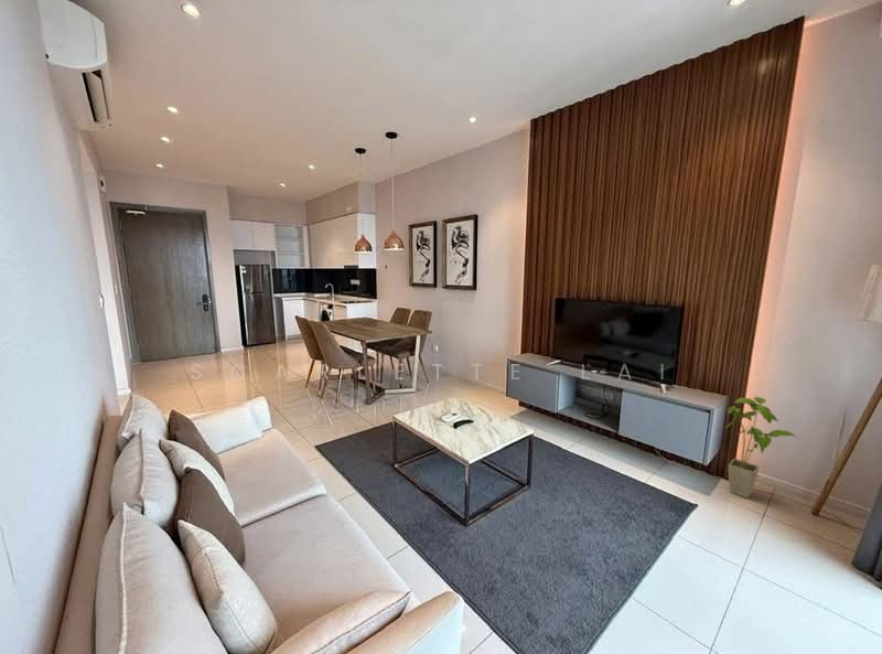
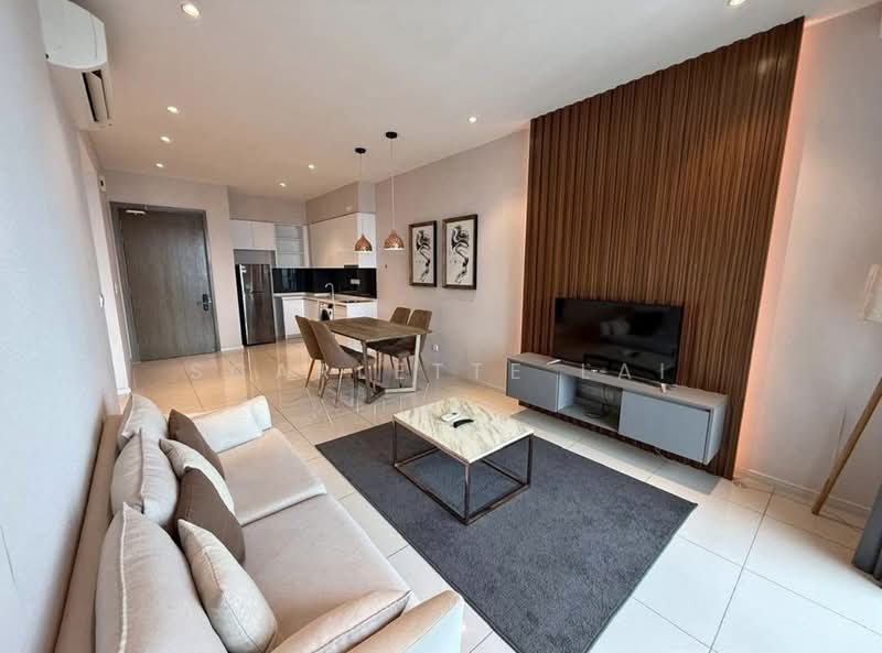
- house plant (753, 448)
